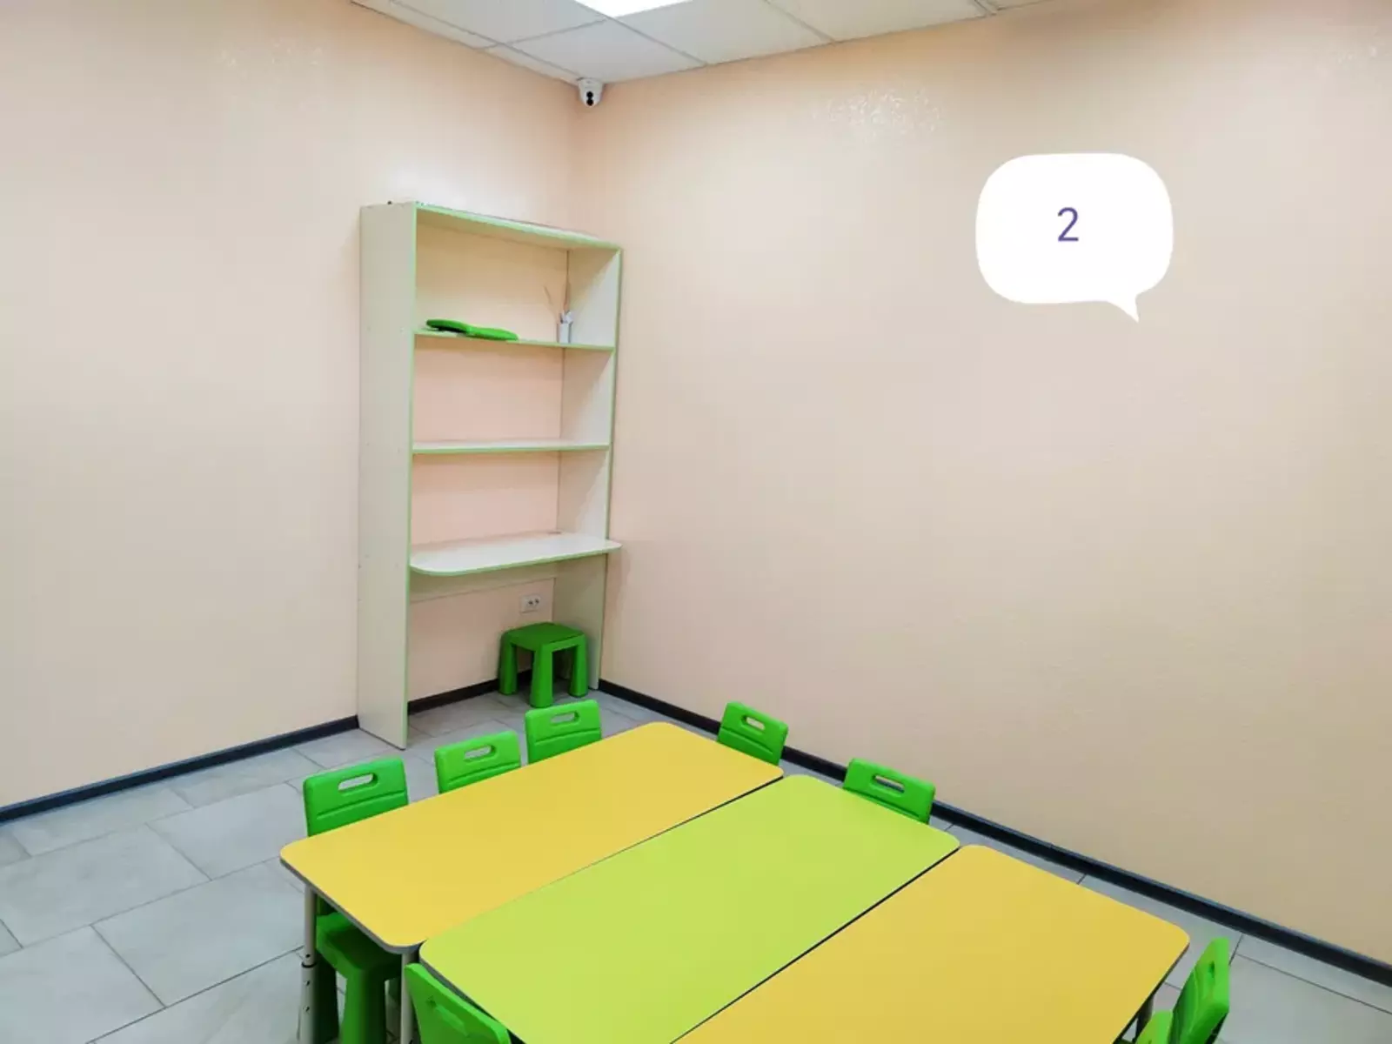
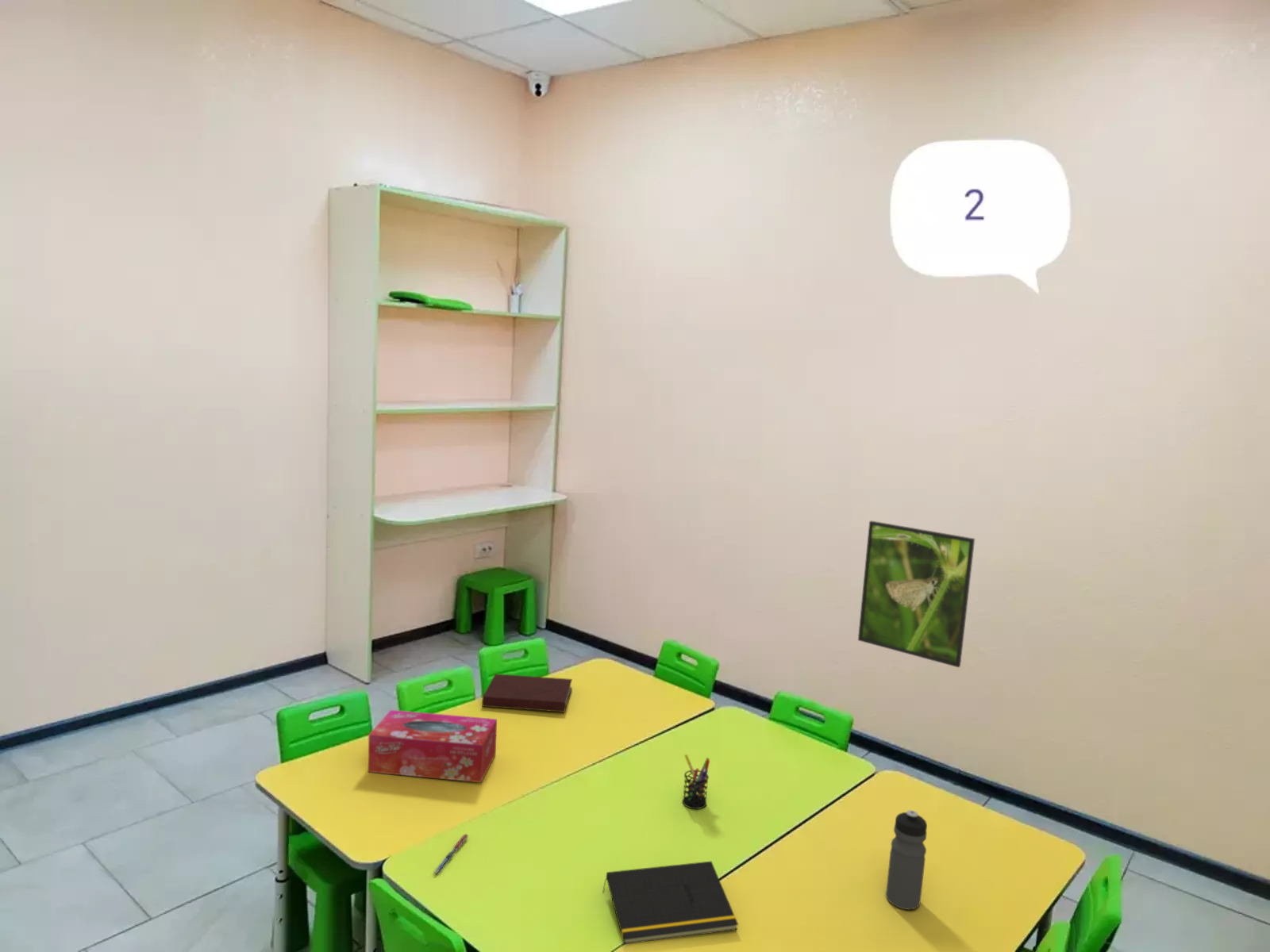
+ notepad (670, 900)
+ pen holder (698, 778)
+ notebook (528, 692)
+ water bottle (907, 856)
+ tissue box (434, 744)
+ pen (451, 852)
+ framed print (914, 592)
